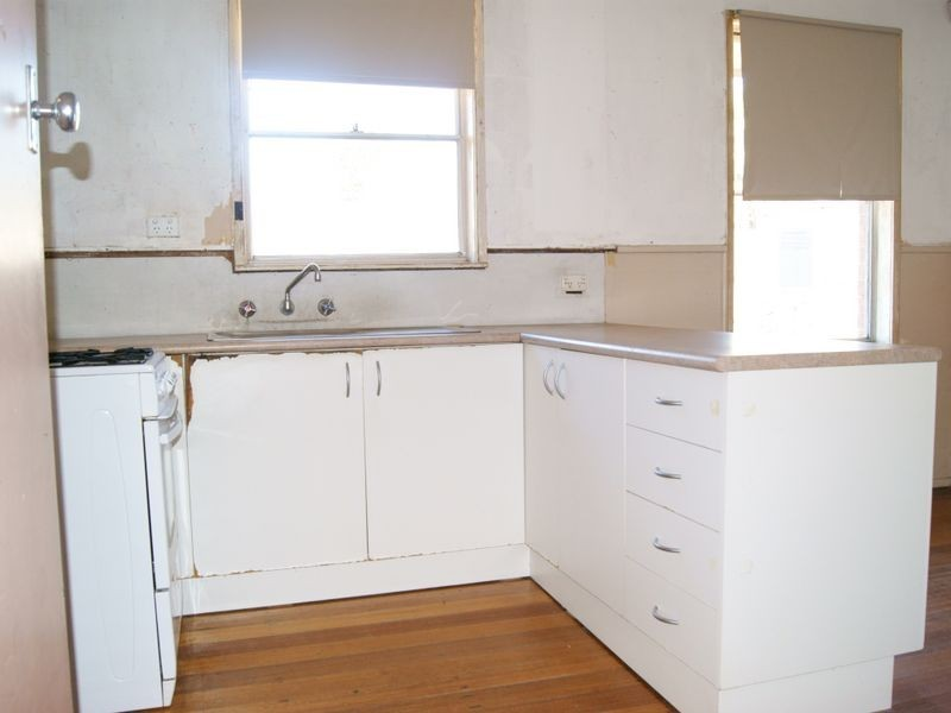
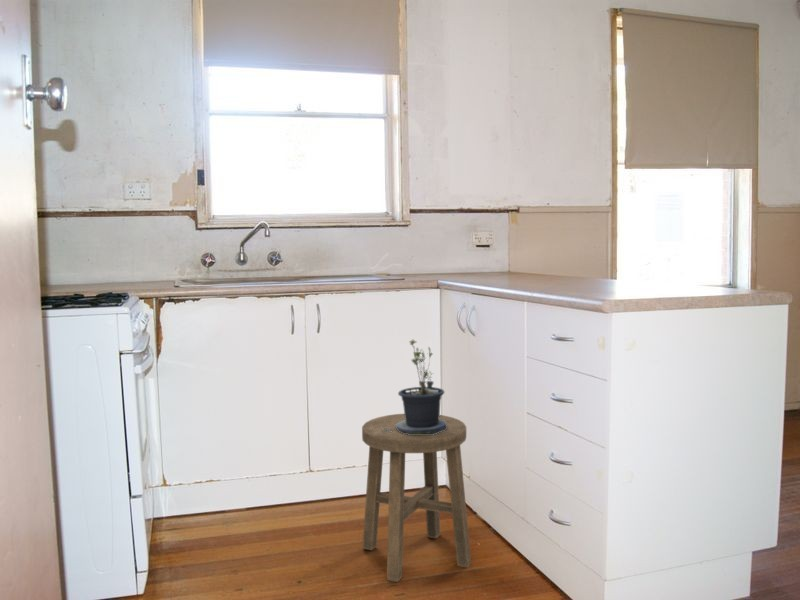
+ stool (416, 493)
+ potted plant (419, 382)
